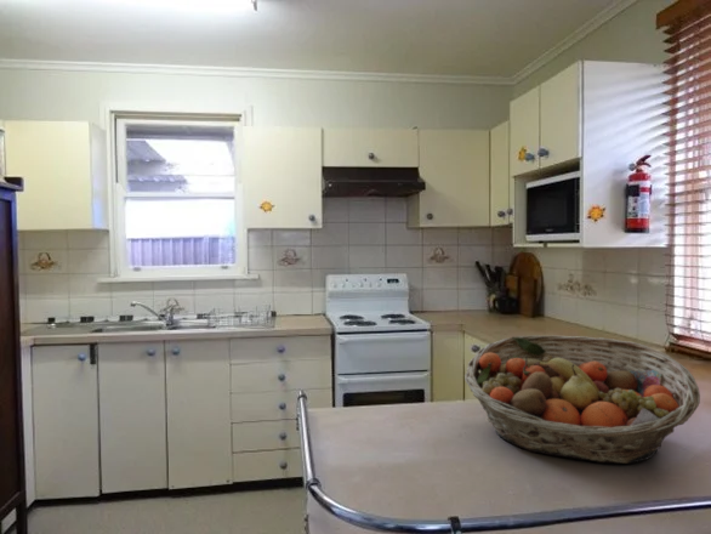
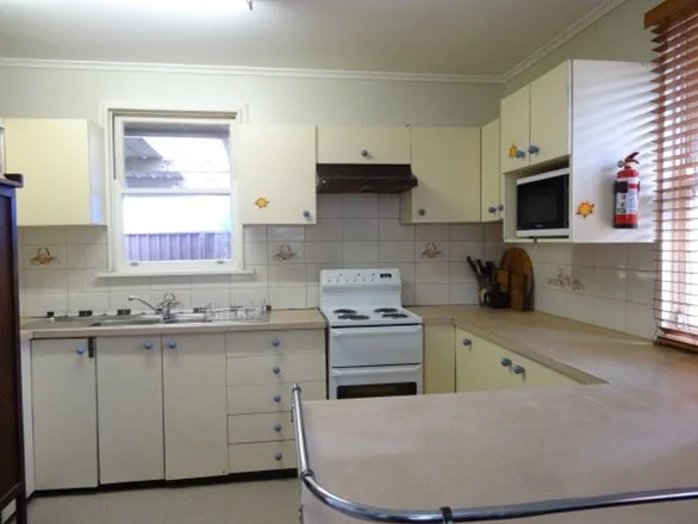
- fruit basket (571, 391)
